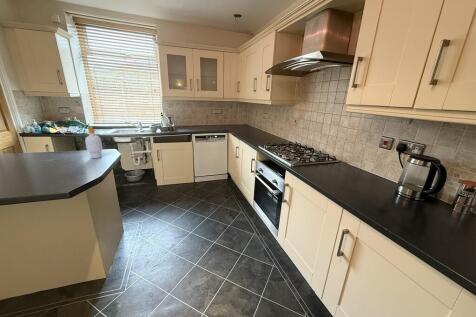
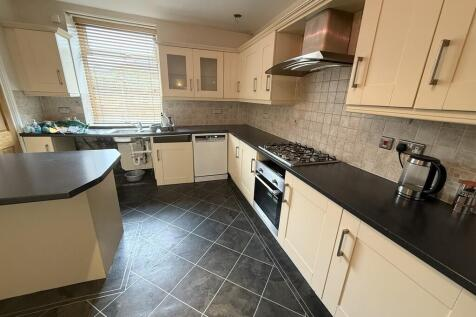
- soap bottle (93, 142)
